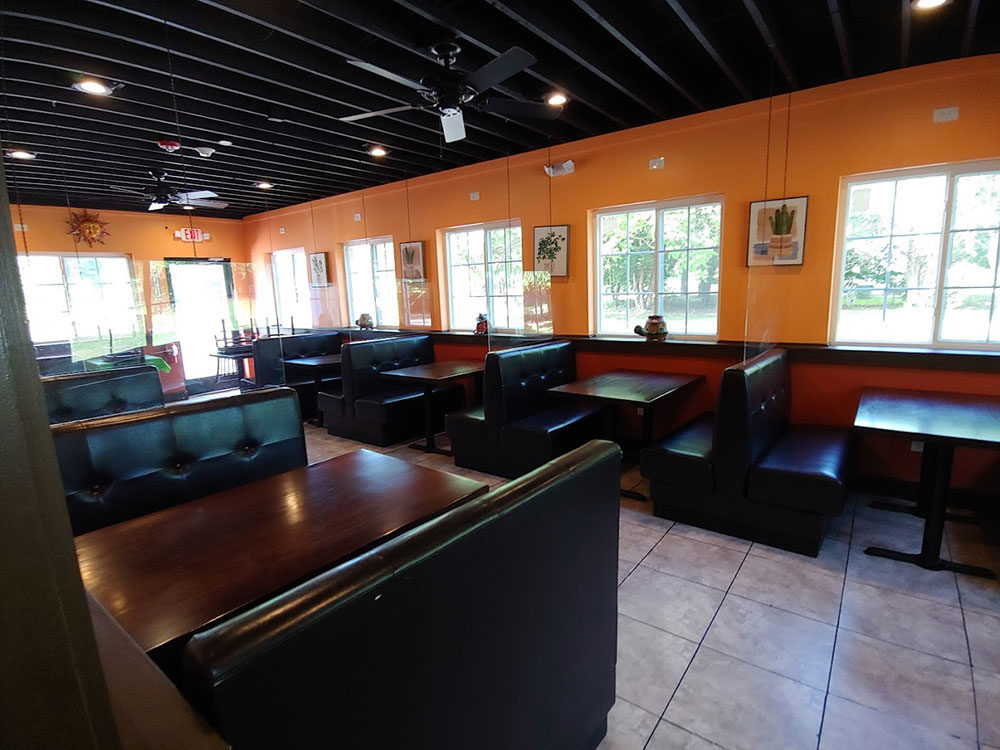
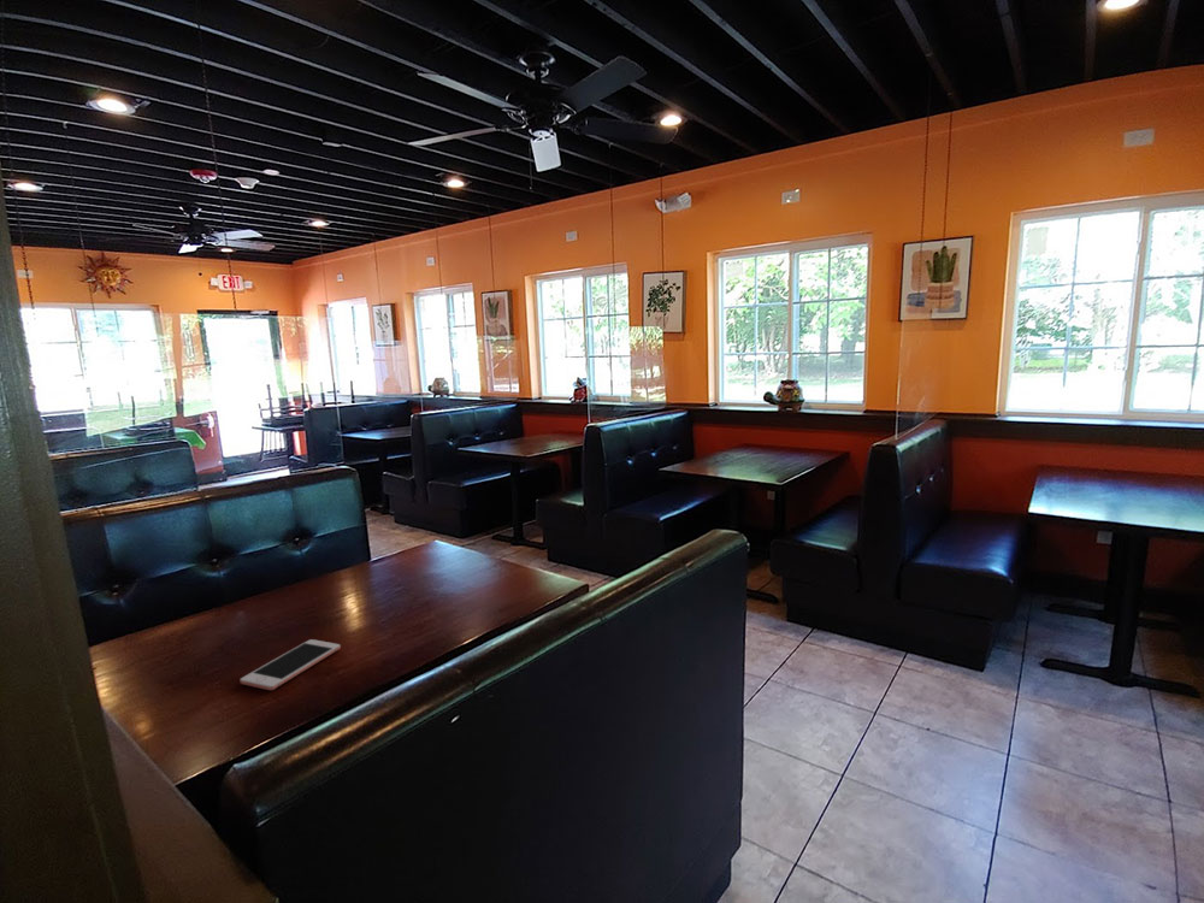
+ cell phone (293, 662)
